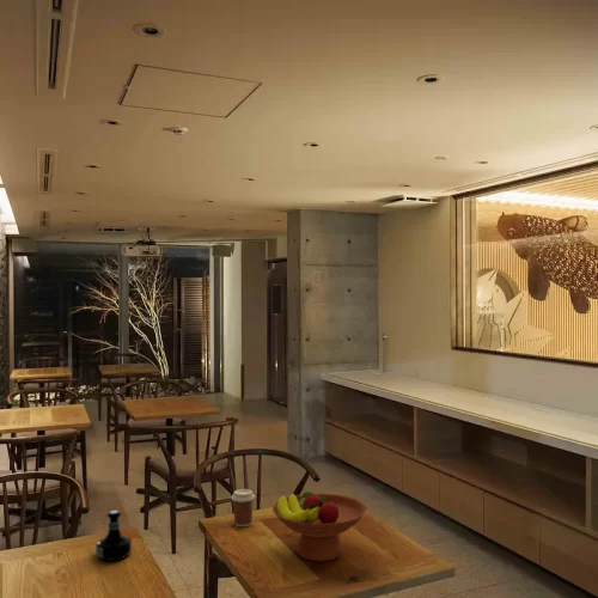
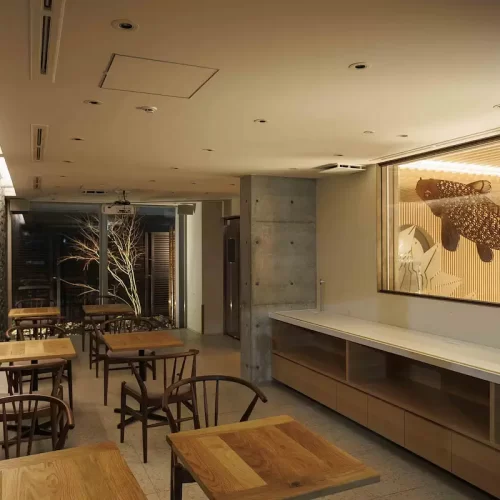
- coffee cup (243, 507)
- fruit bowl (319, 520)
- tequila bottle (114, 532)
